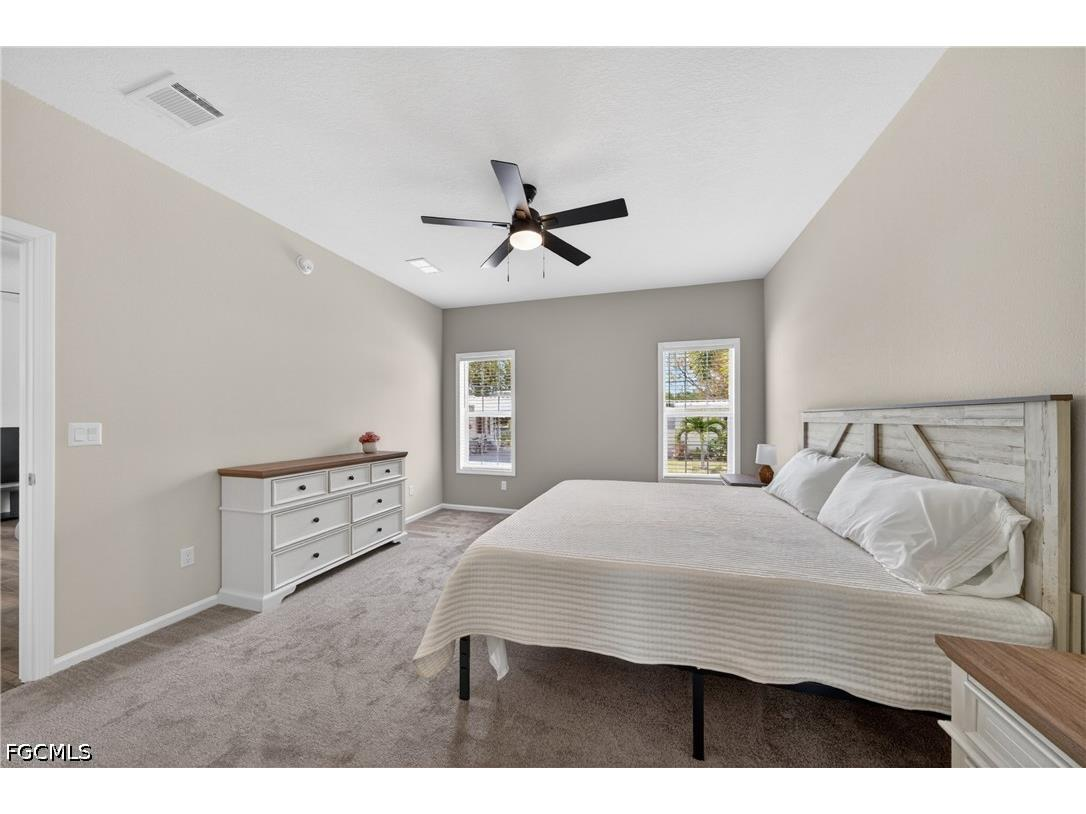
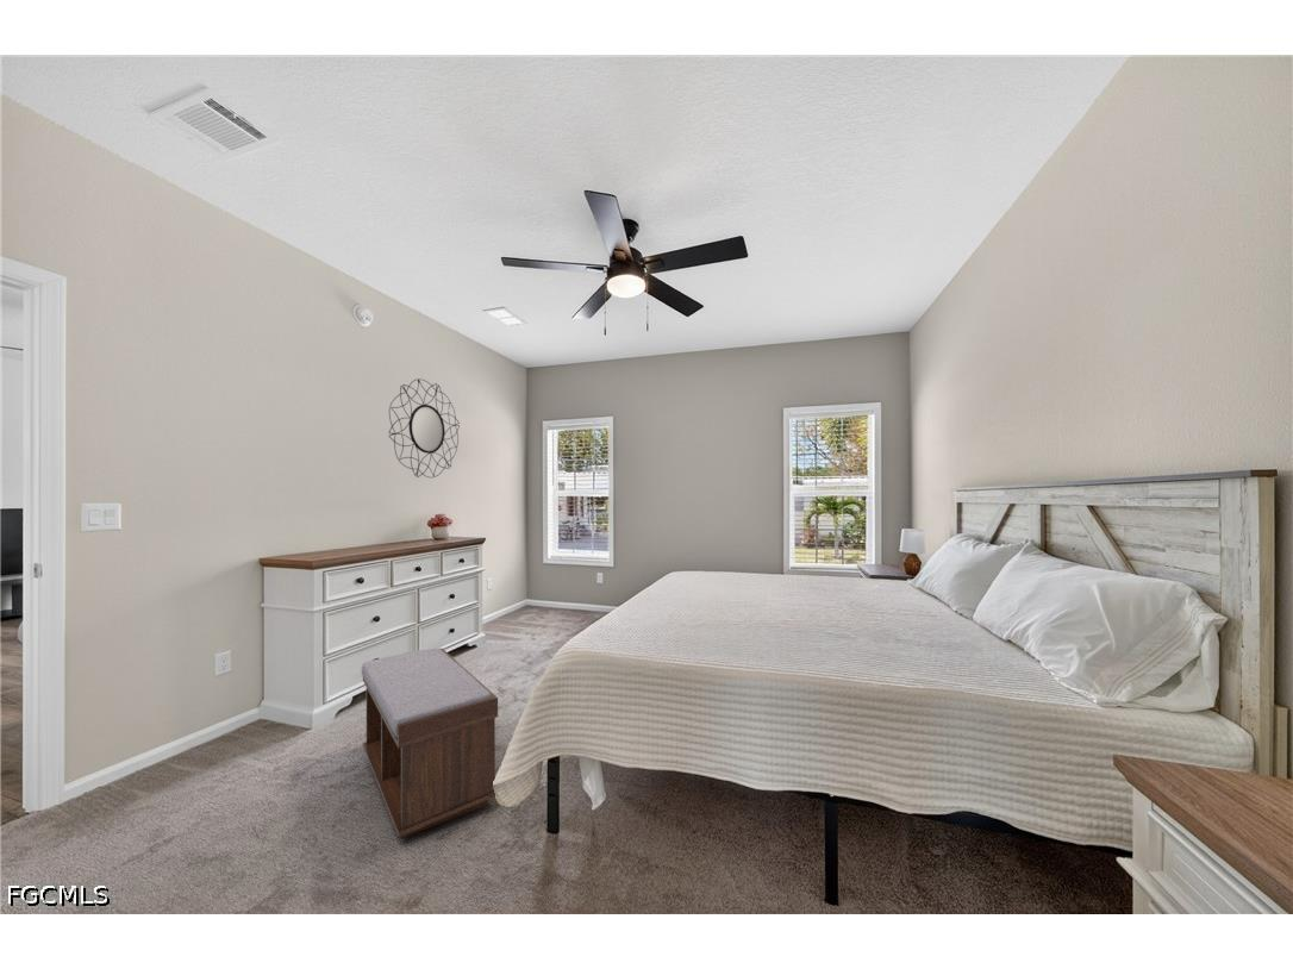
+ home mirror (426, 429)
+ bench (423, 727)
